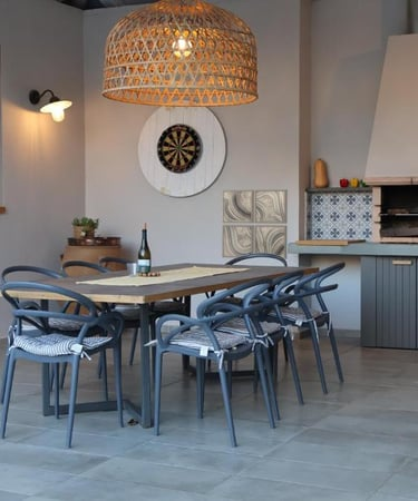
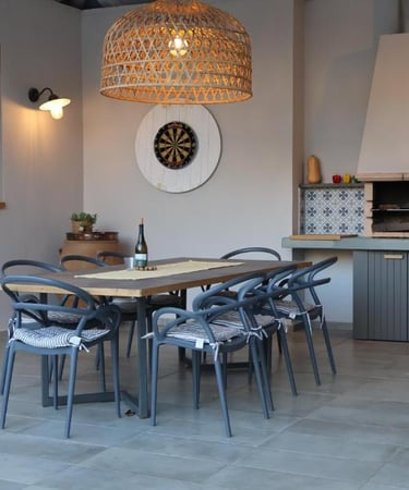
- wall art (254, 223)
